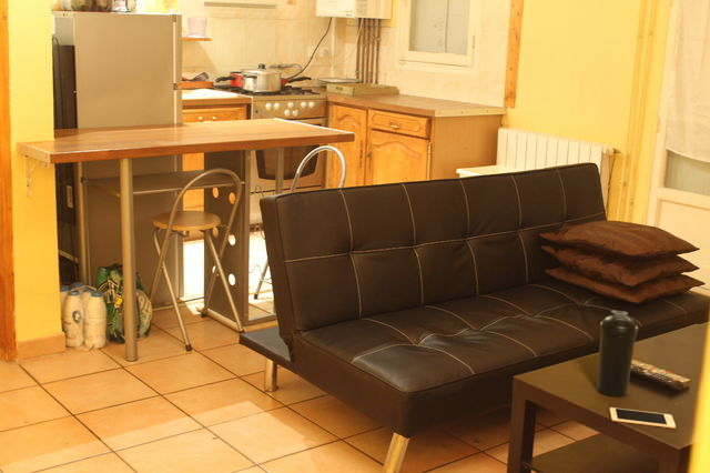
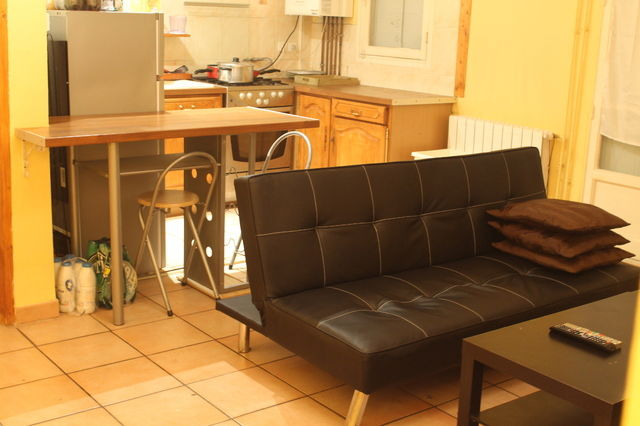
- cell phone (641, 417)
- water bottle (616, 352)
